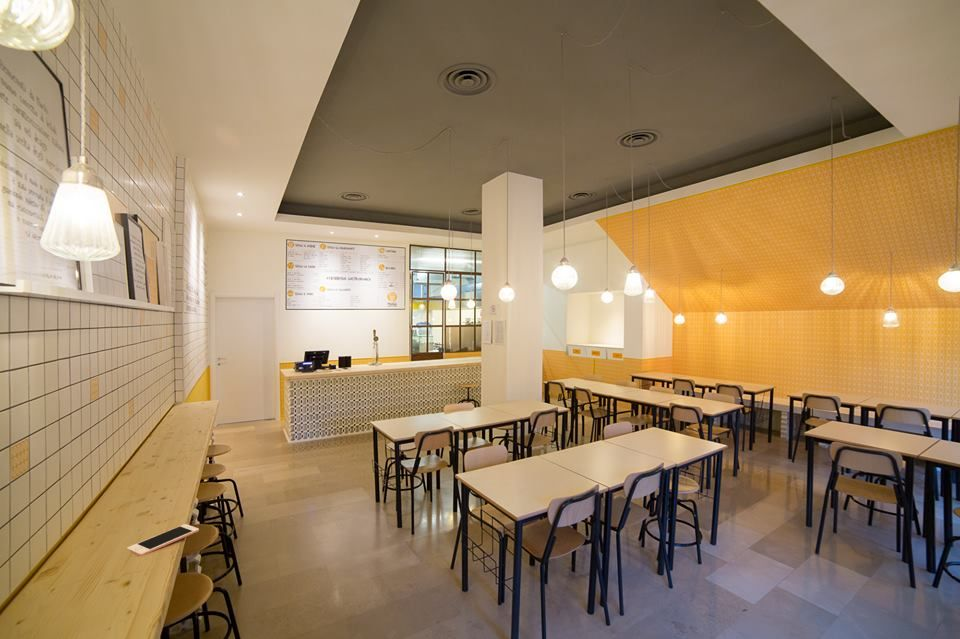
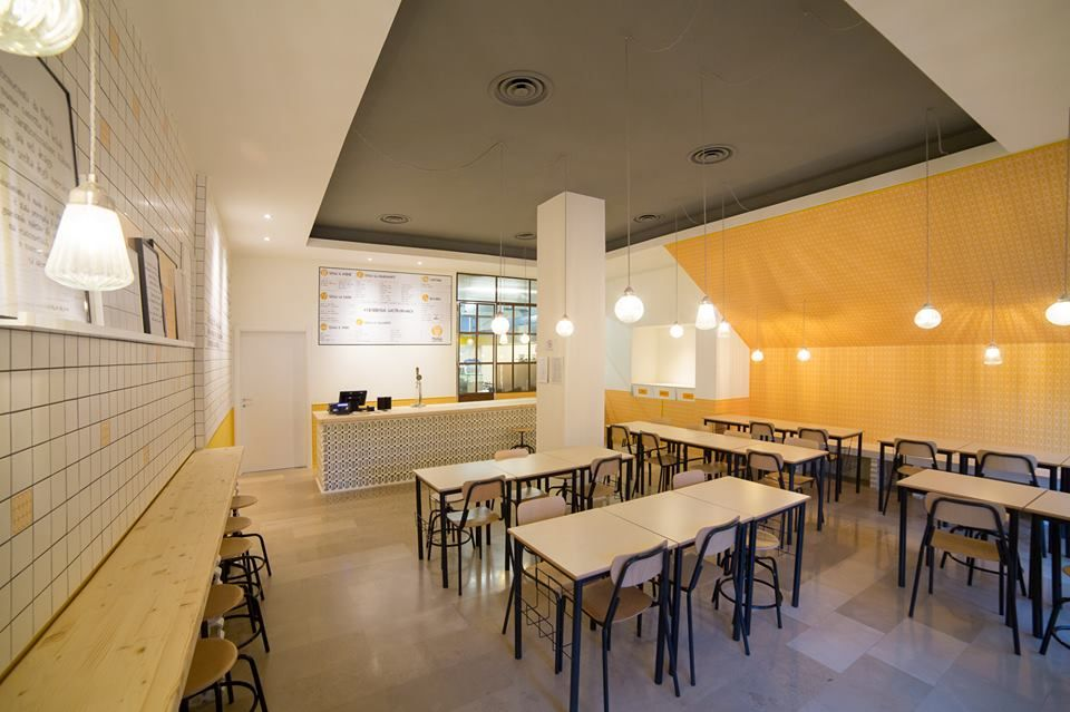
- cell phone (164, 539)
